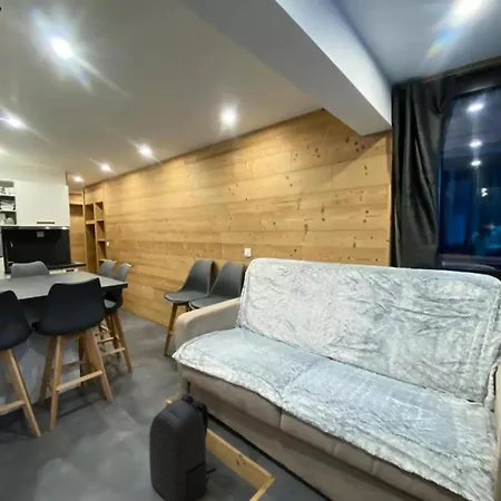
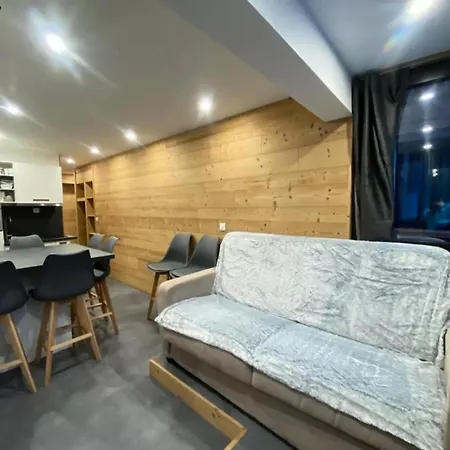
- backpack (184, 439)
